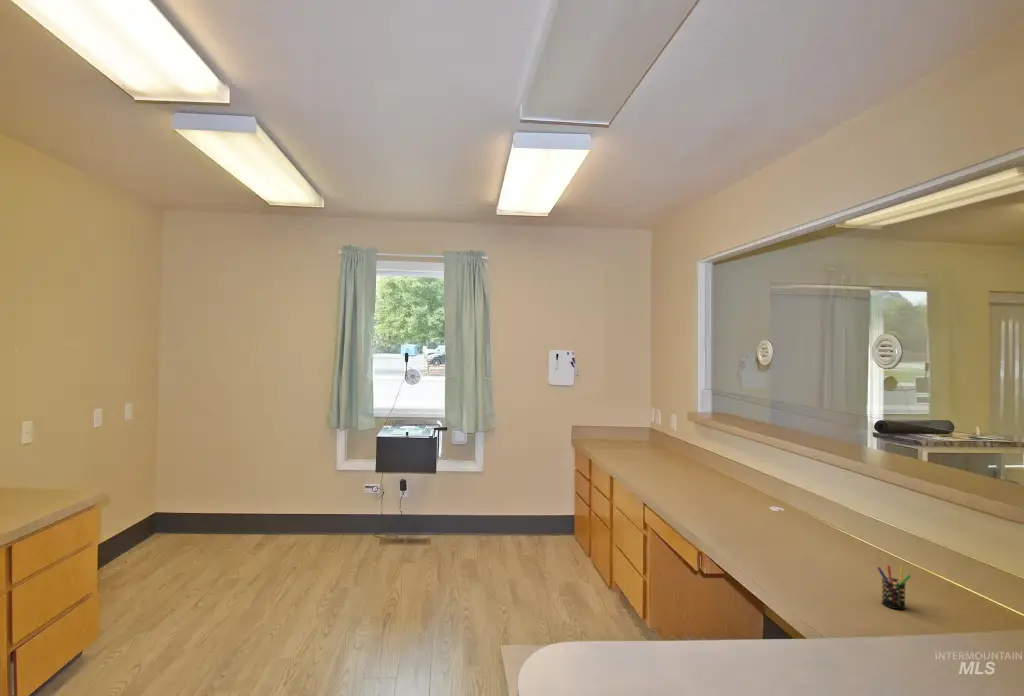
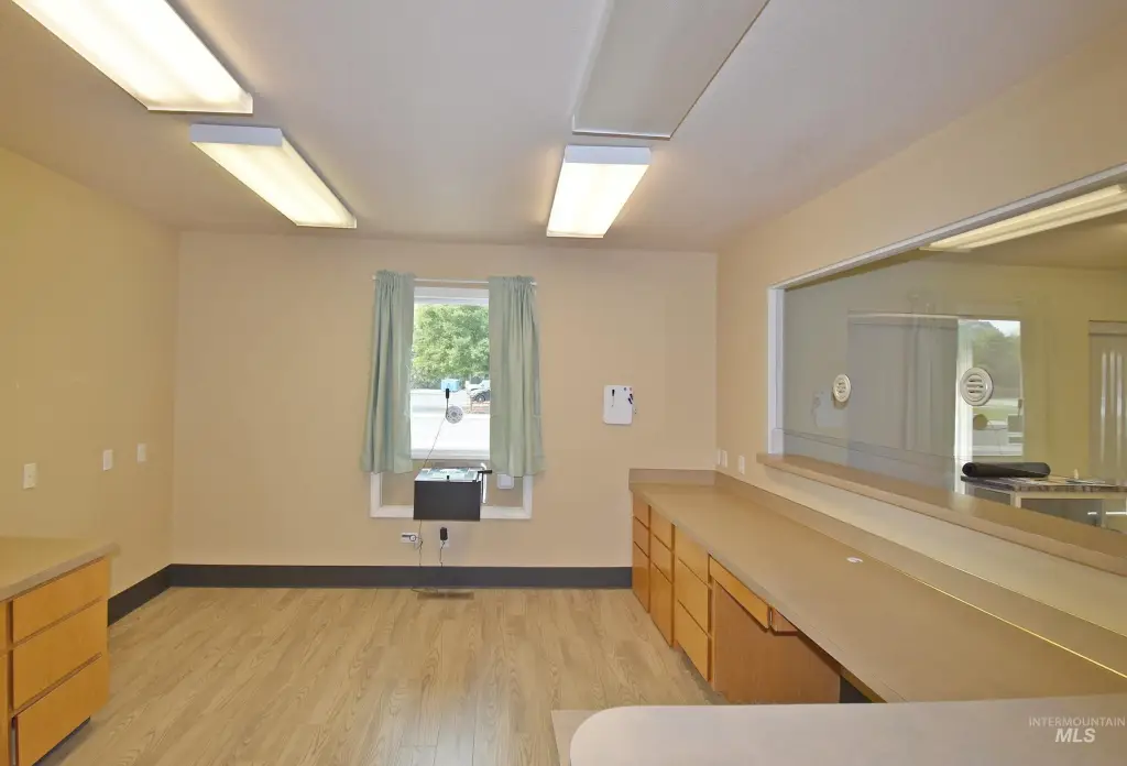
- pen holder (895, 585)
